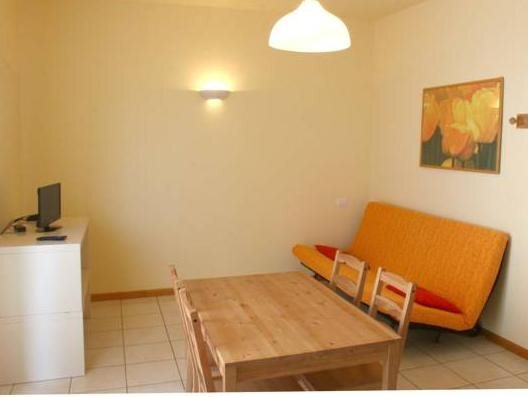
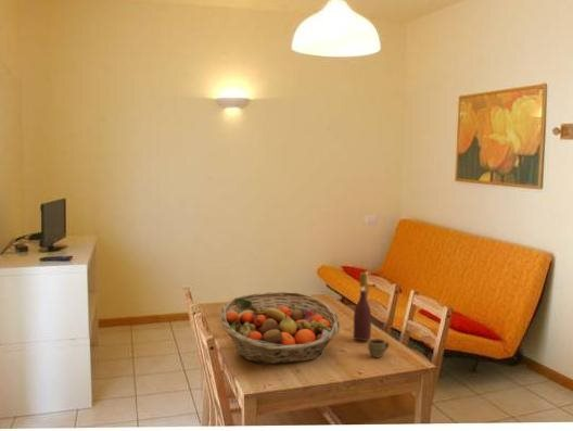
+ wine bottle (362, 306)
+ fruit basket (279, 326)
+ cup (379, 347)
